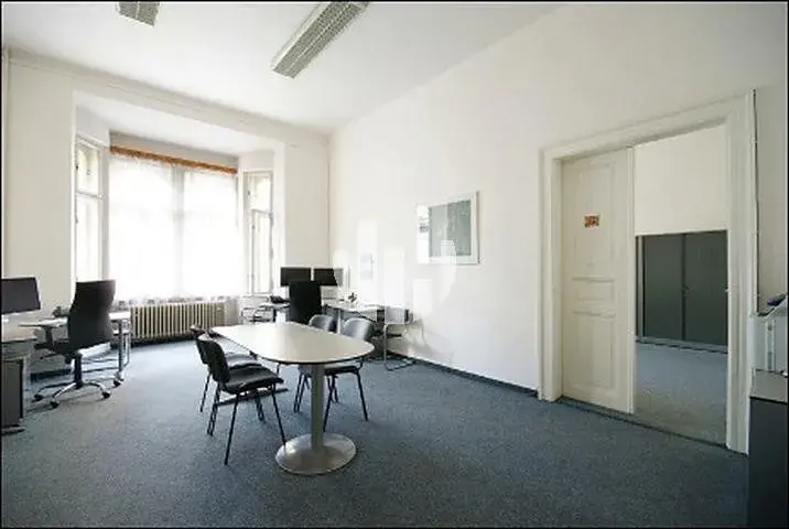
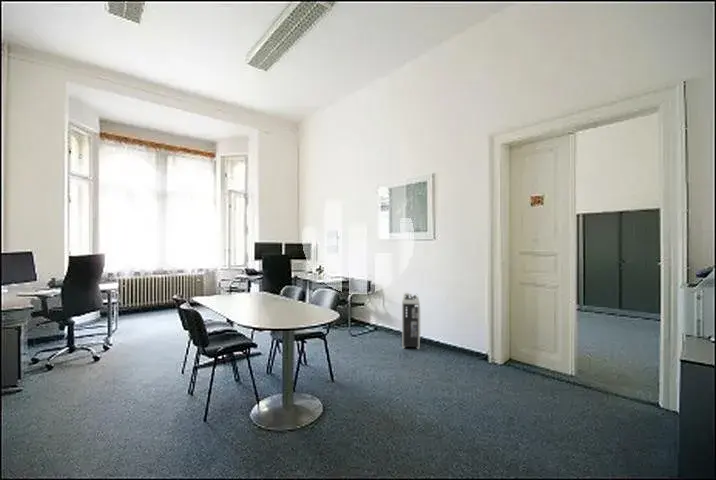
+ air purifier (410, 318)
